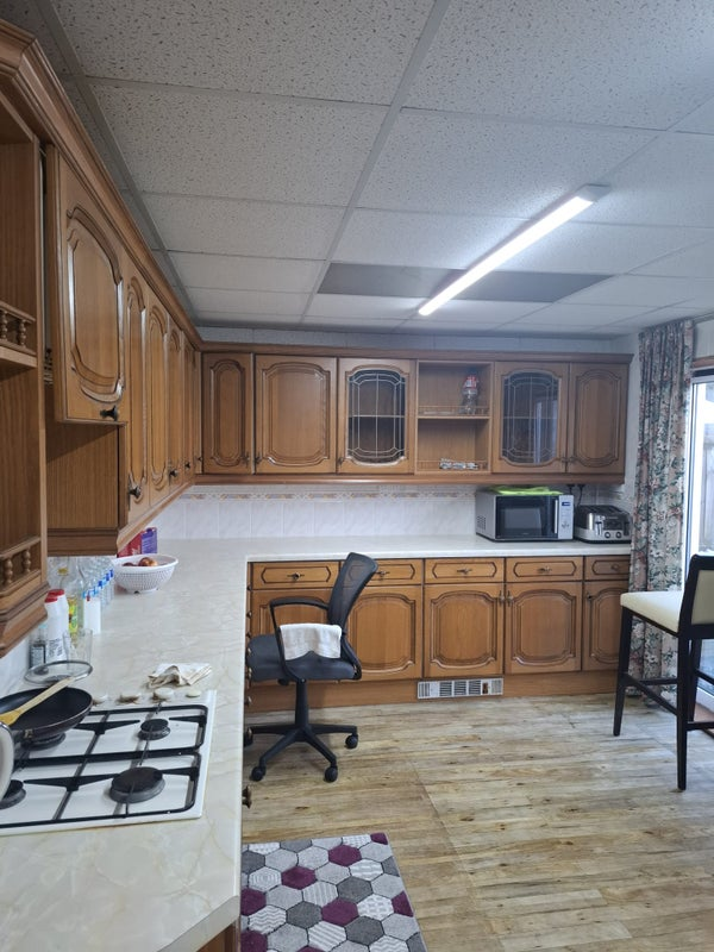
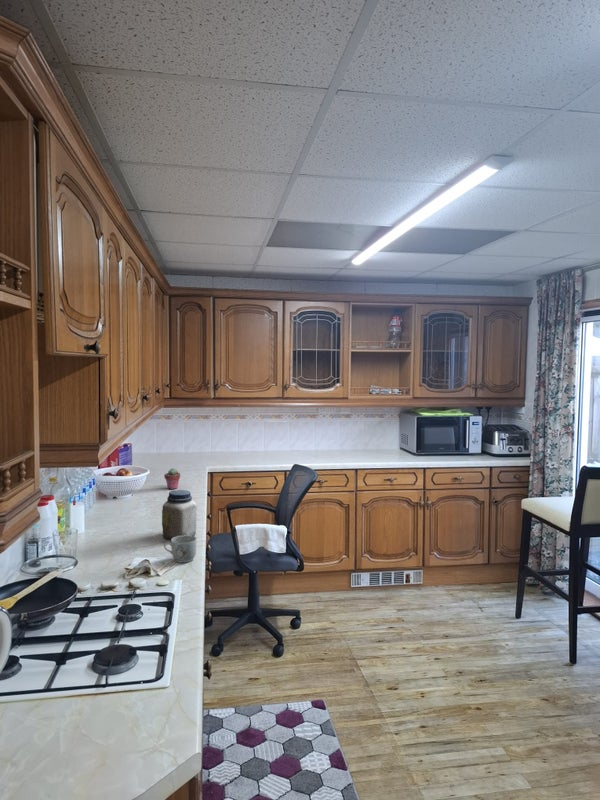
+ jar (179, 514)
+ mug (180, 549)
+ potted succulent (172, 478)
